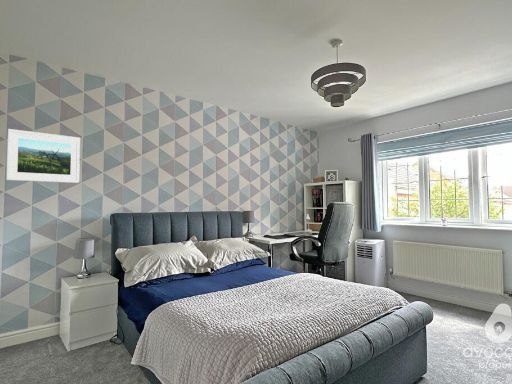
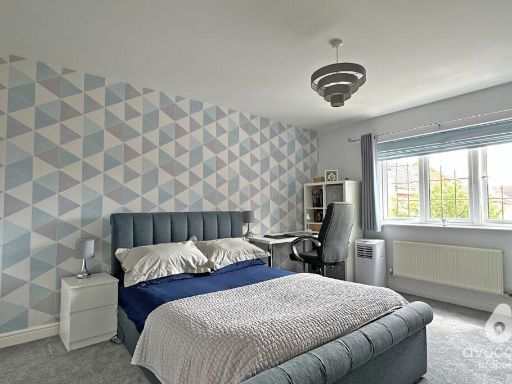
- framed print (45, 157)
